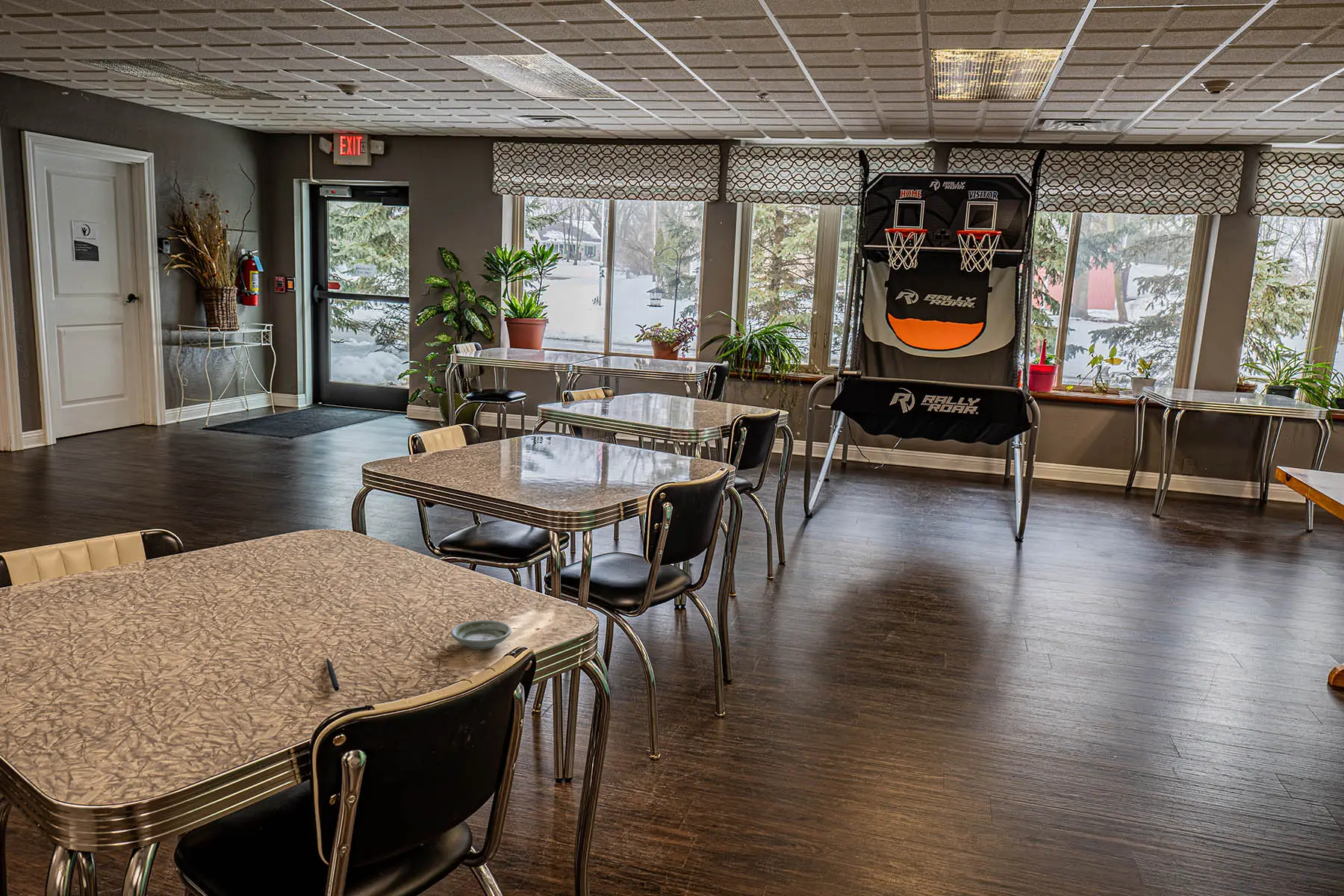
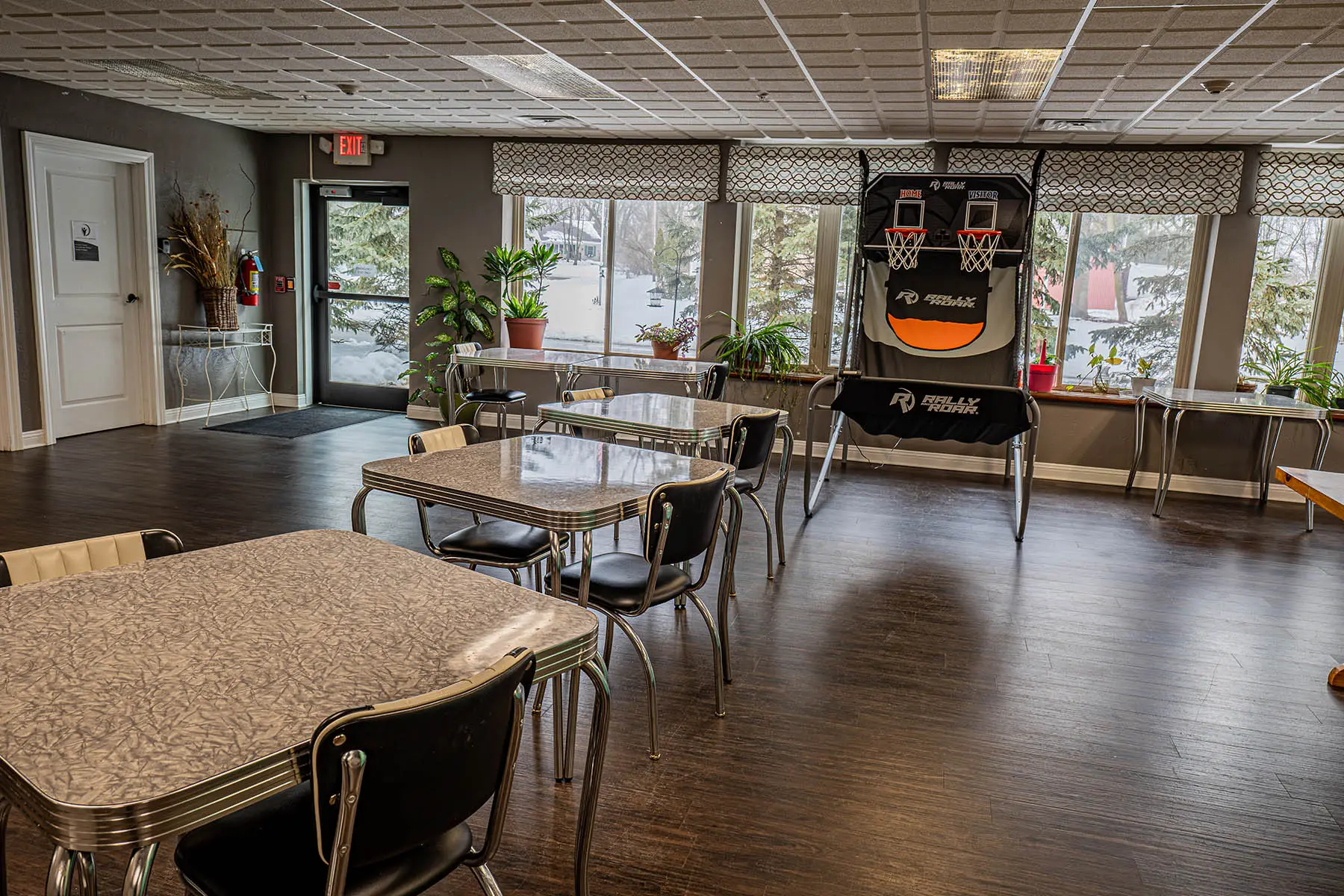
- pen (332, 672)
- saucer (481, 636)
